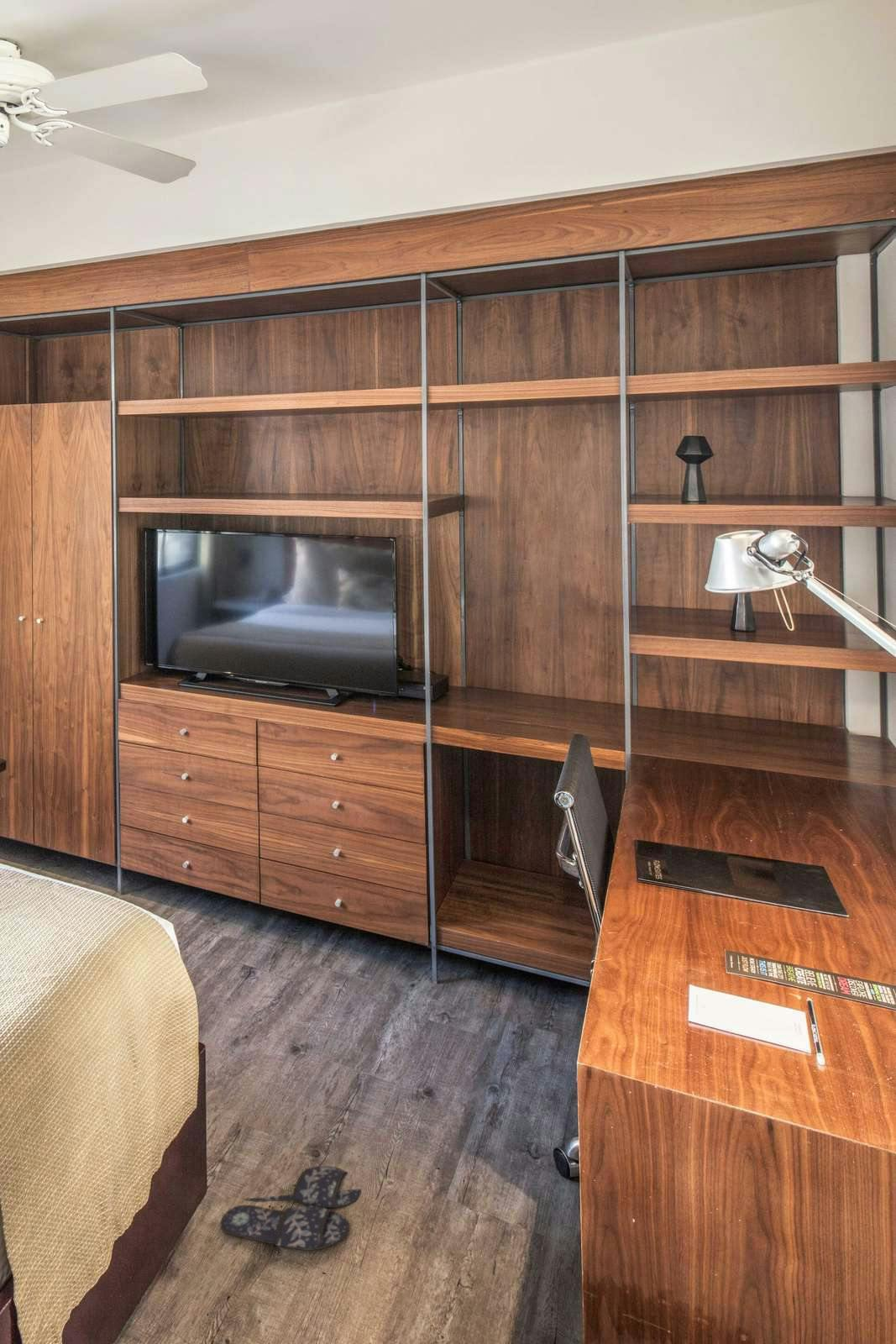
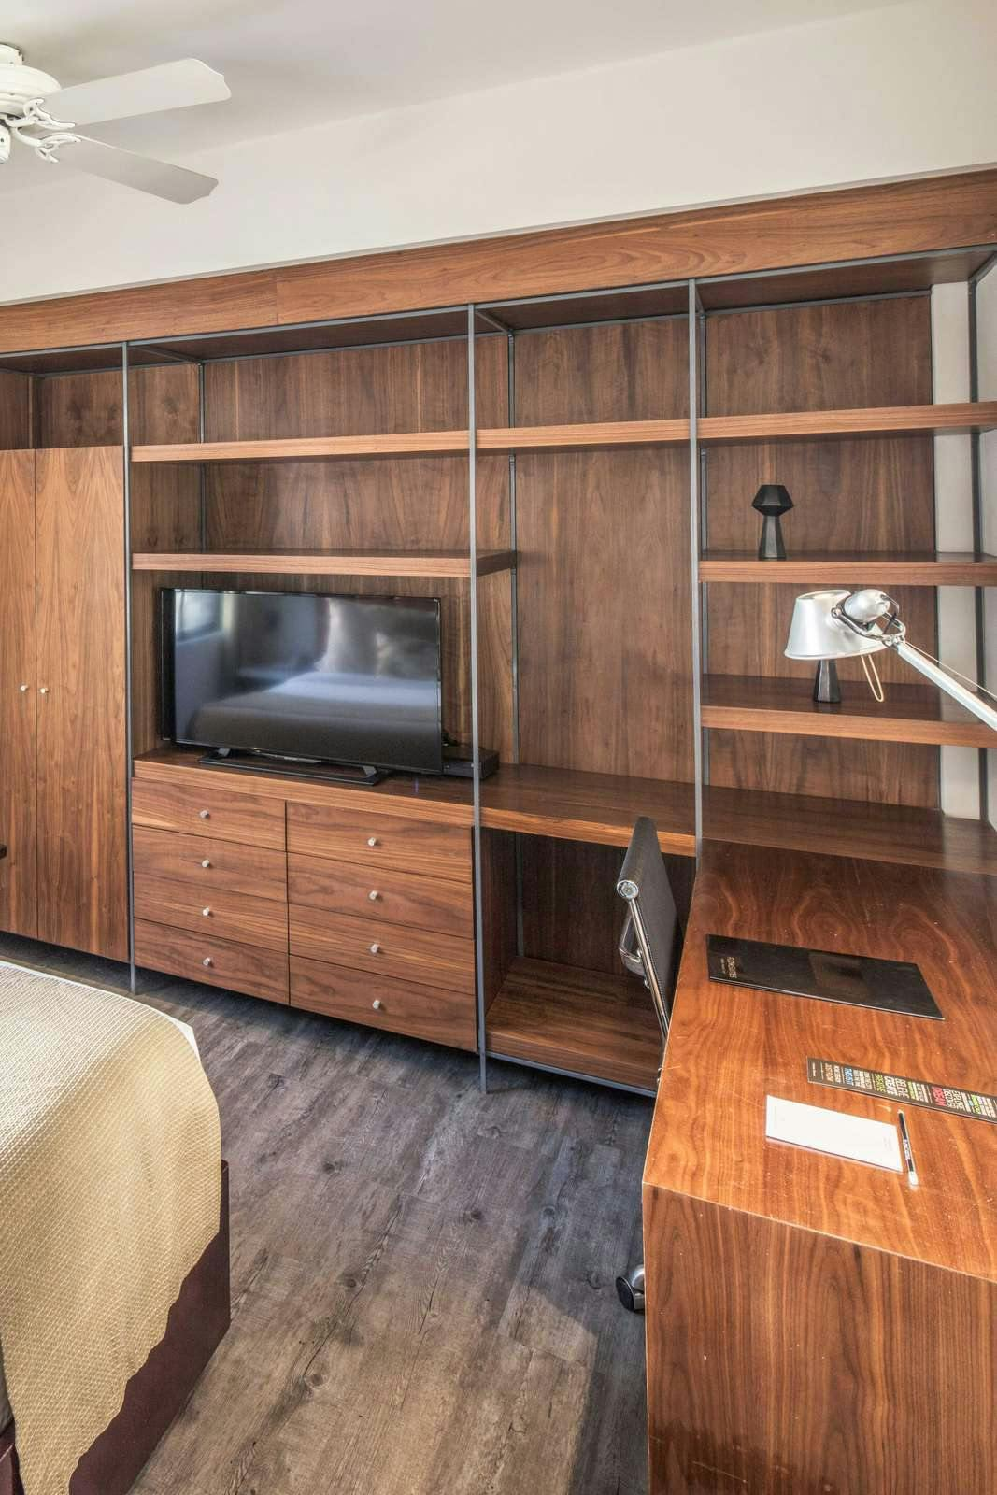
- slippers (292, 1200)
